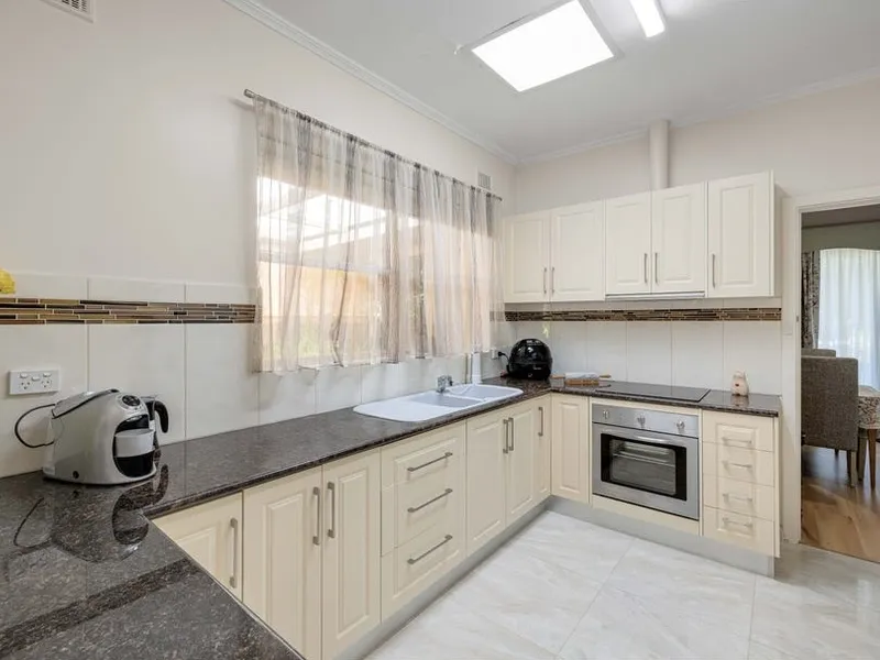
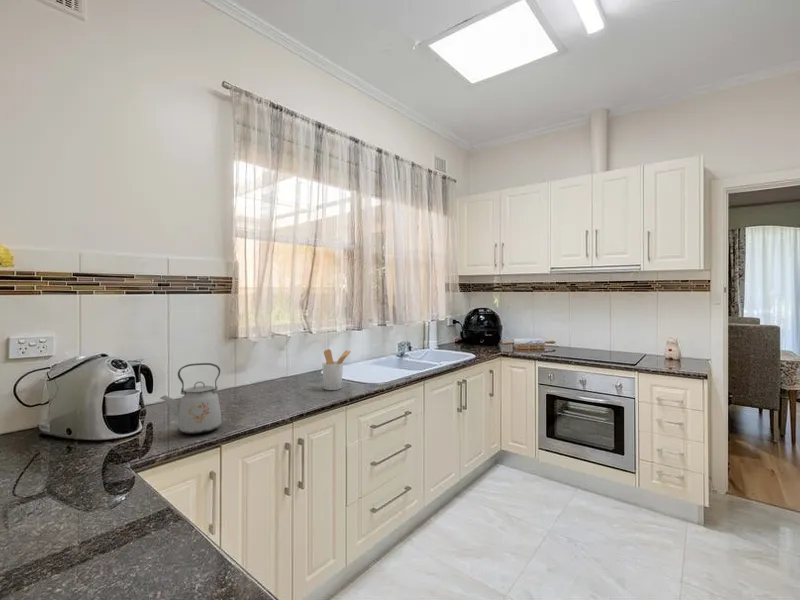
+ kettle (191, 397)
+ utensil holder (337, 368)
